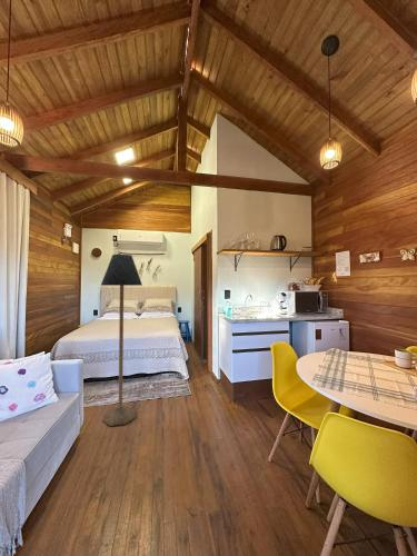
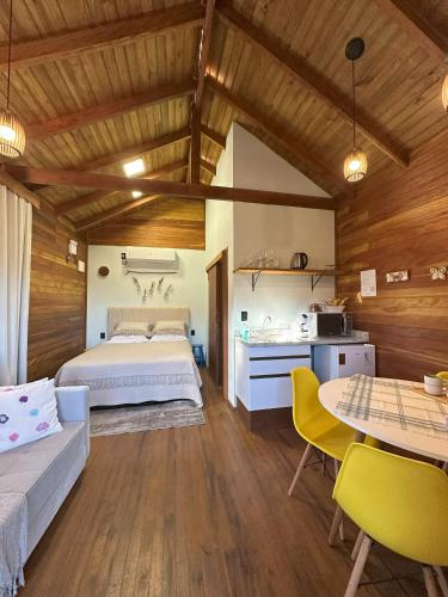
- floor lamp (121, 335)
